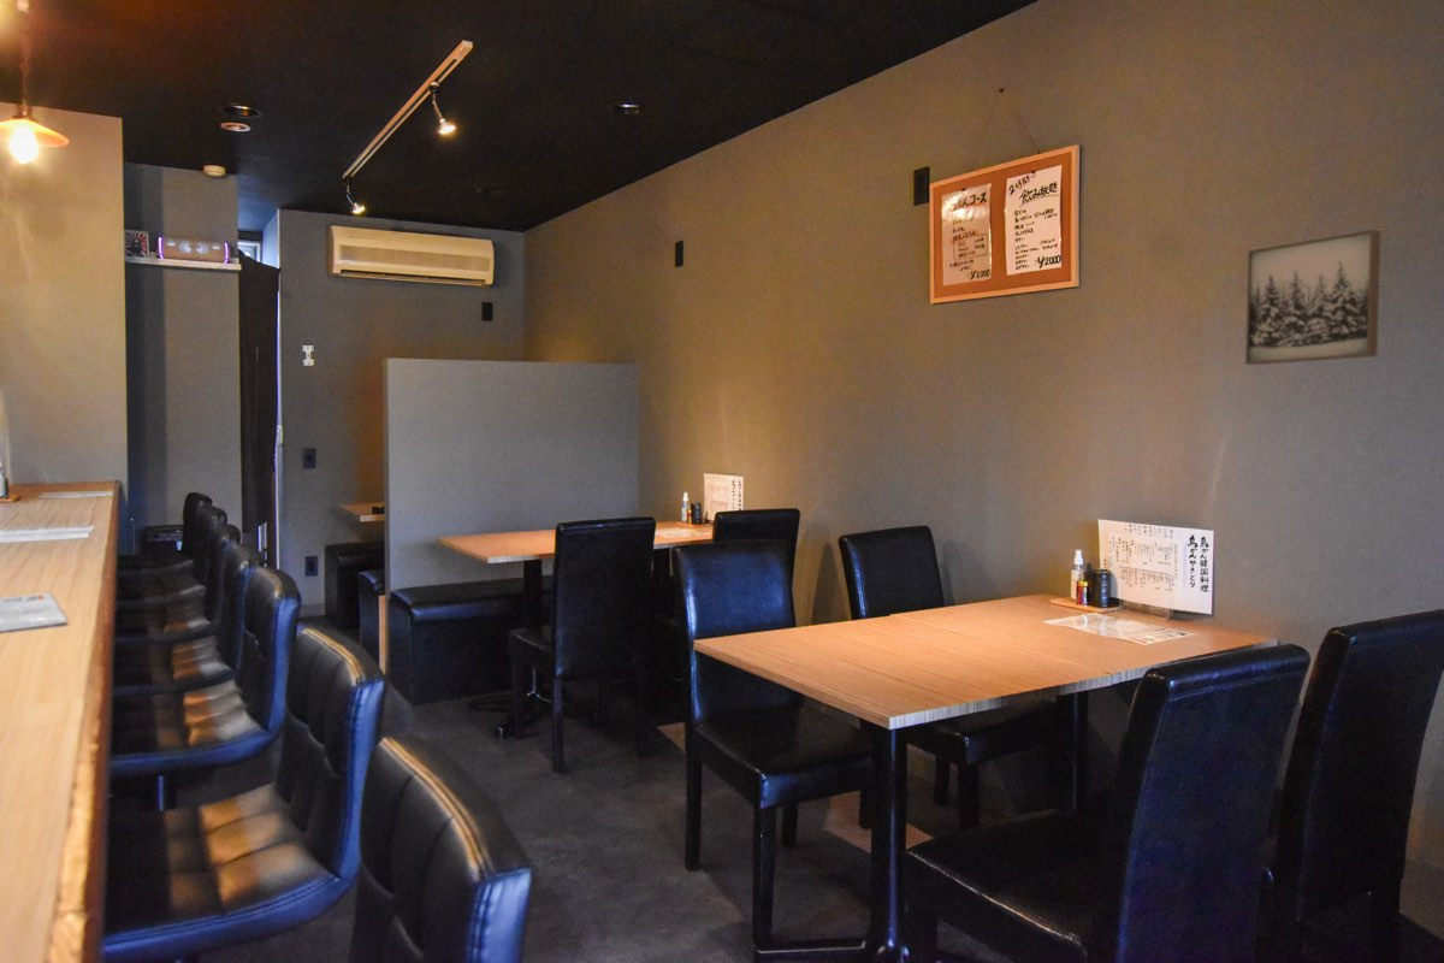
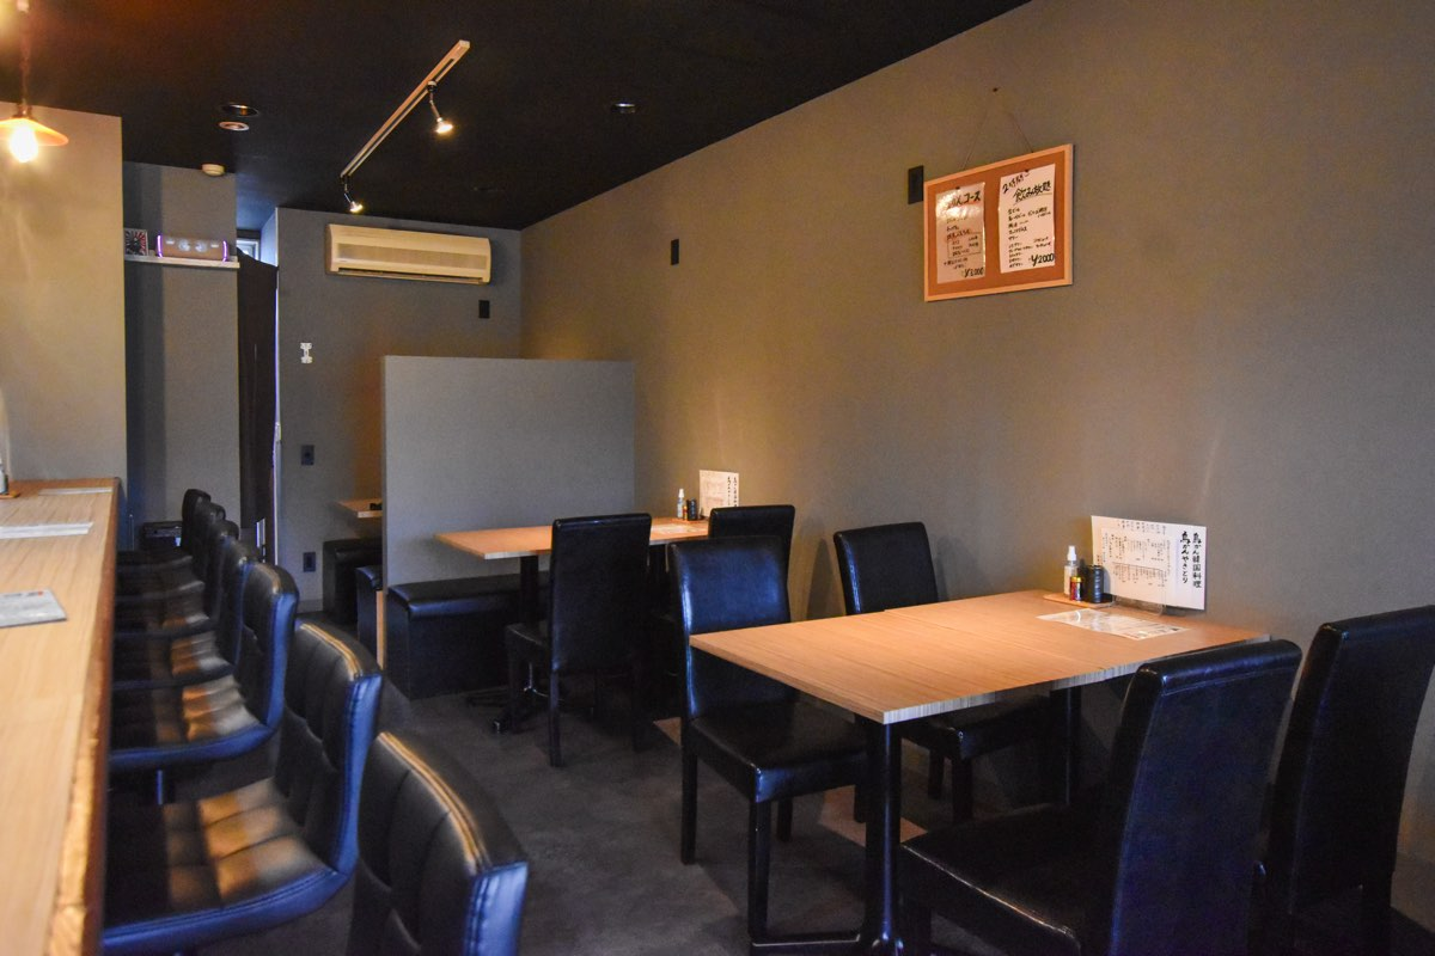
- wall art (1309, 301)
